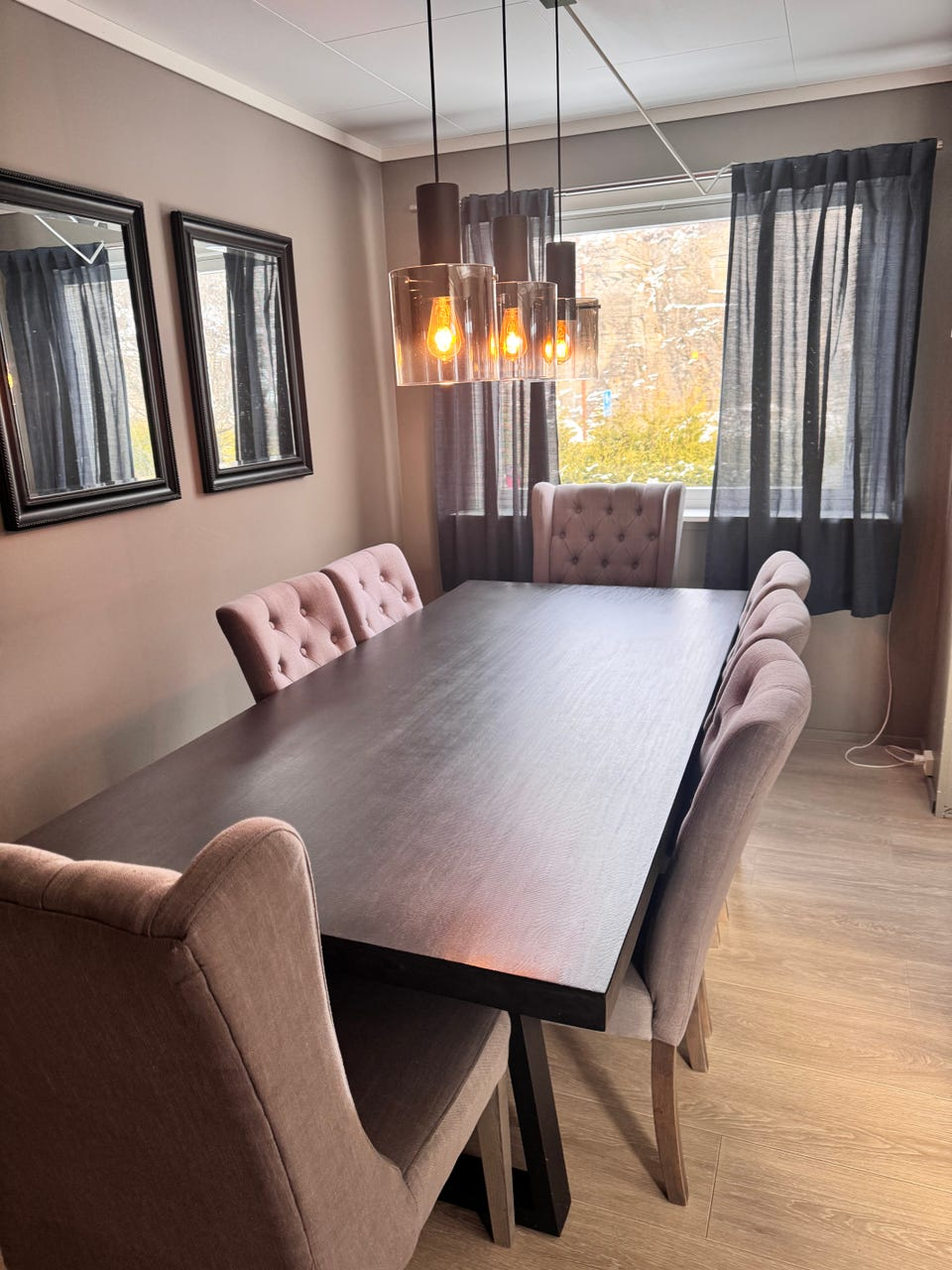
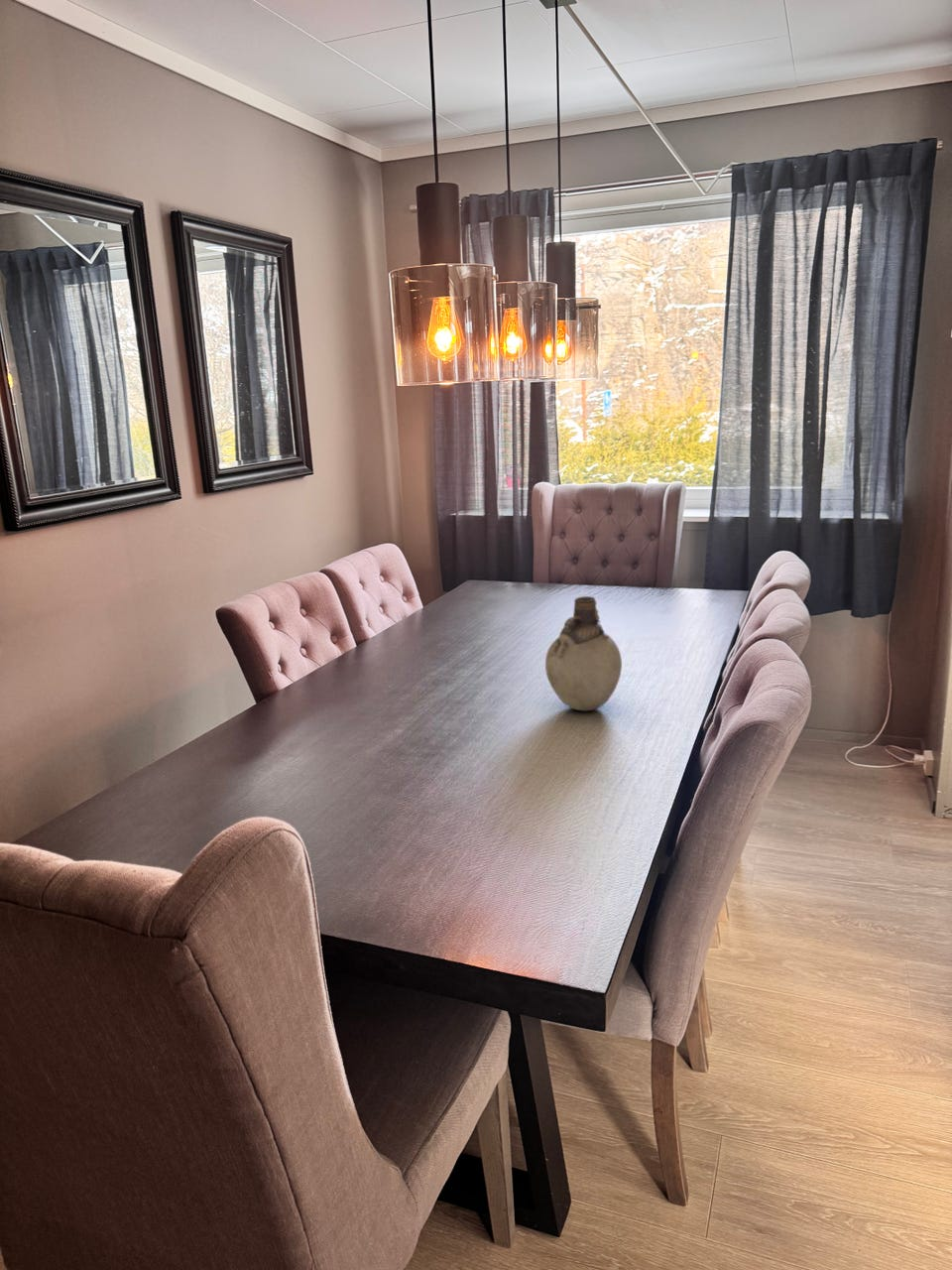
+ vase (582, 654)
